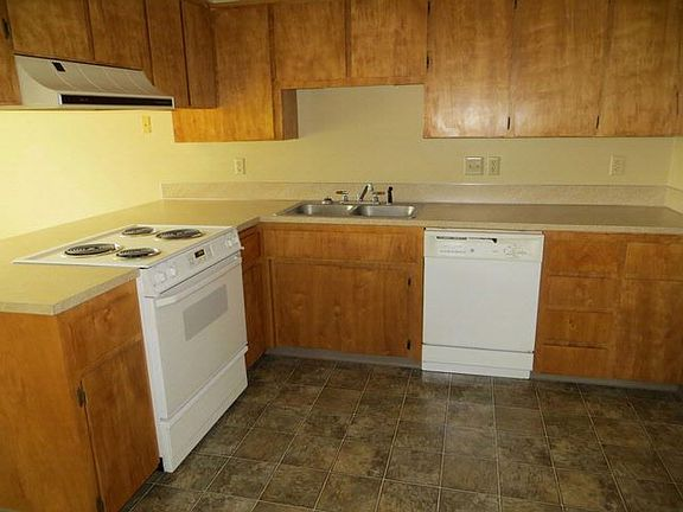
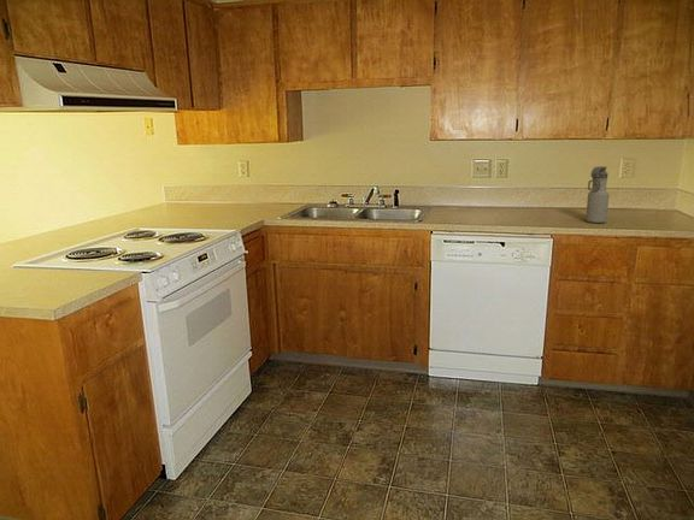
+ water bottle (598, 194)
